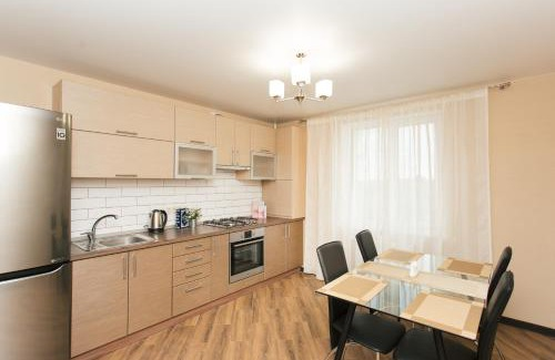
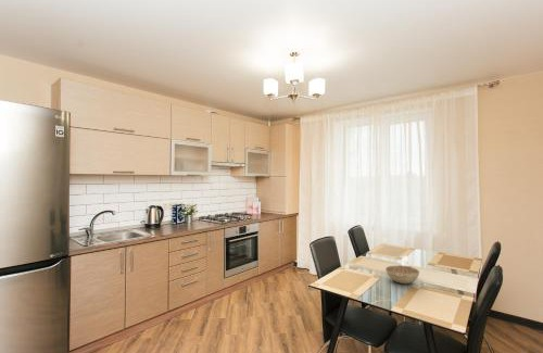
+ decorative bowl (402, 275)
